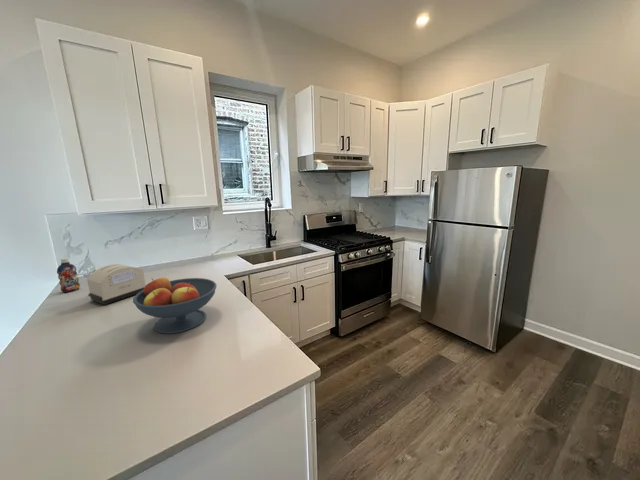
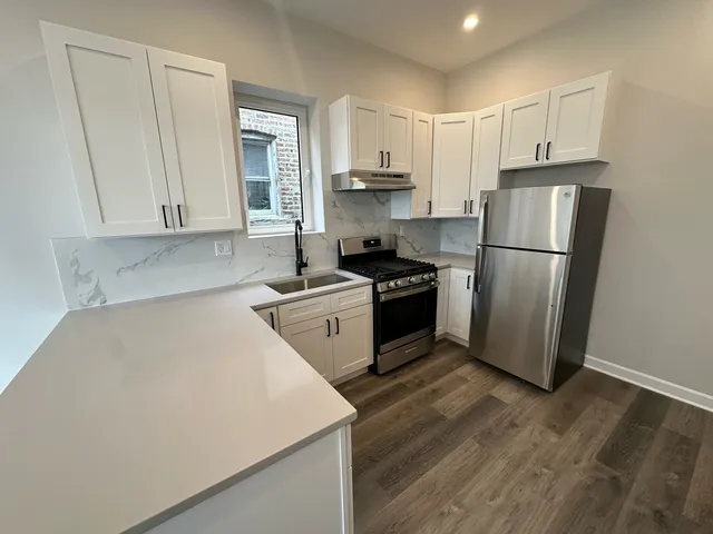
- bottle (67, 274)
- fruit bowl (178, 300)
- toaster (112, 280)
